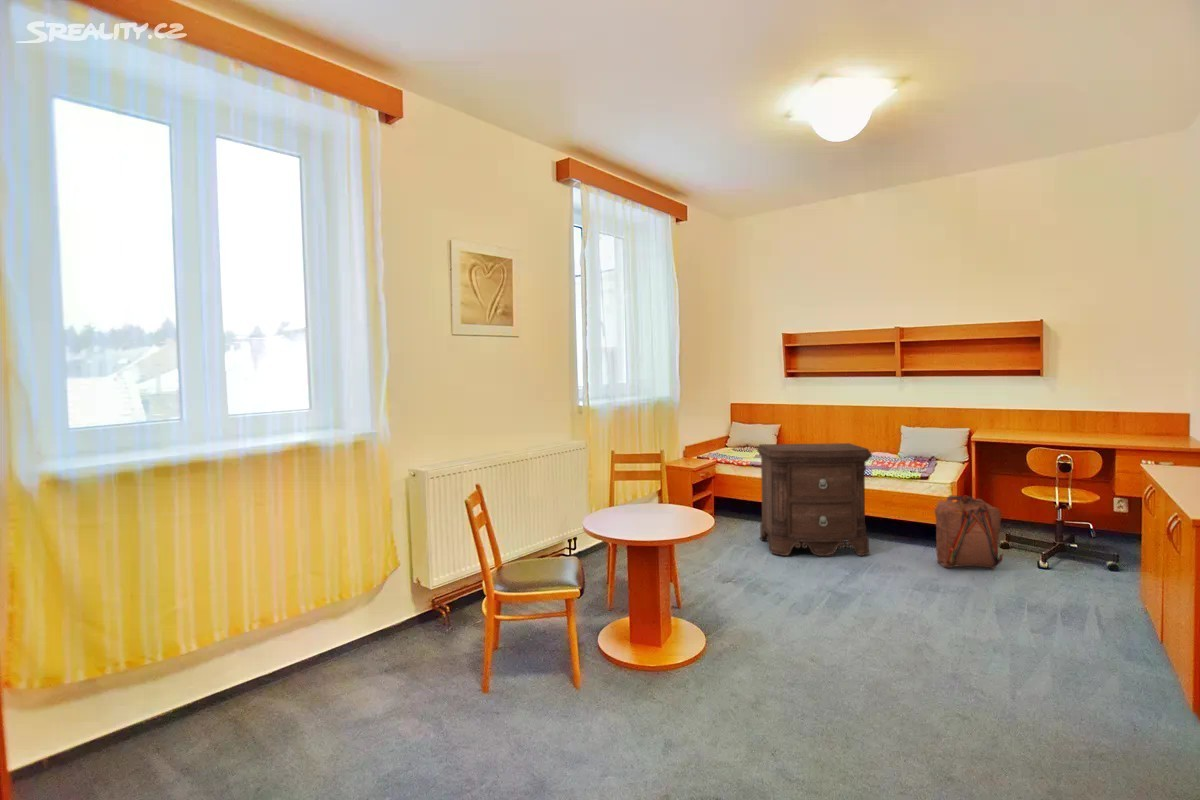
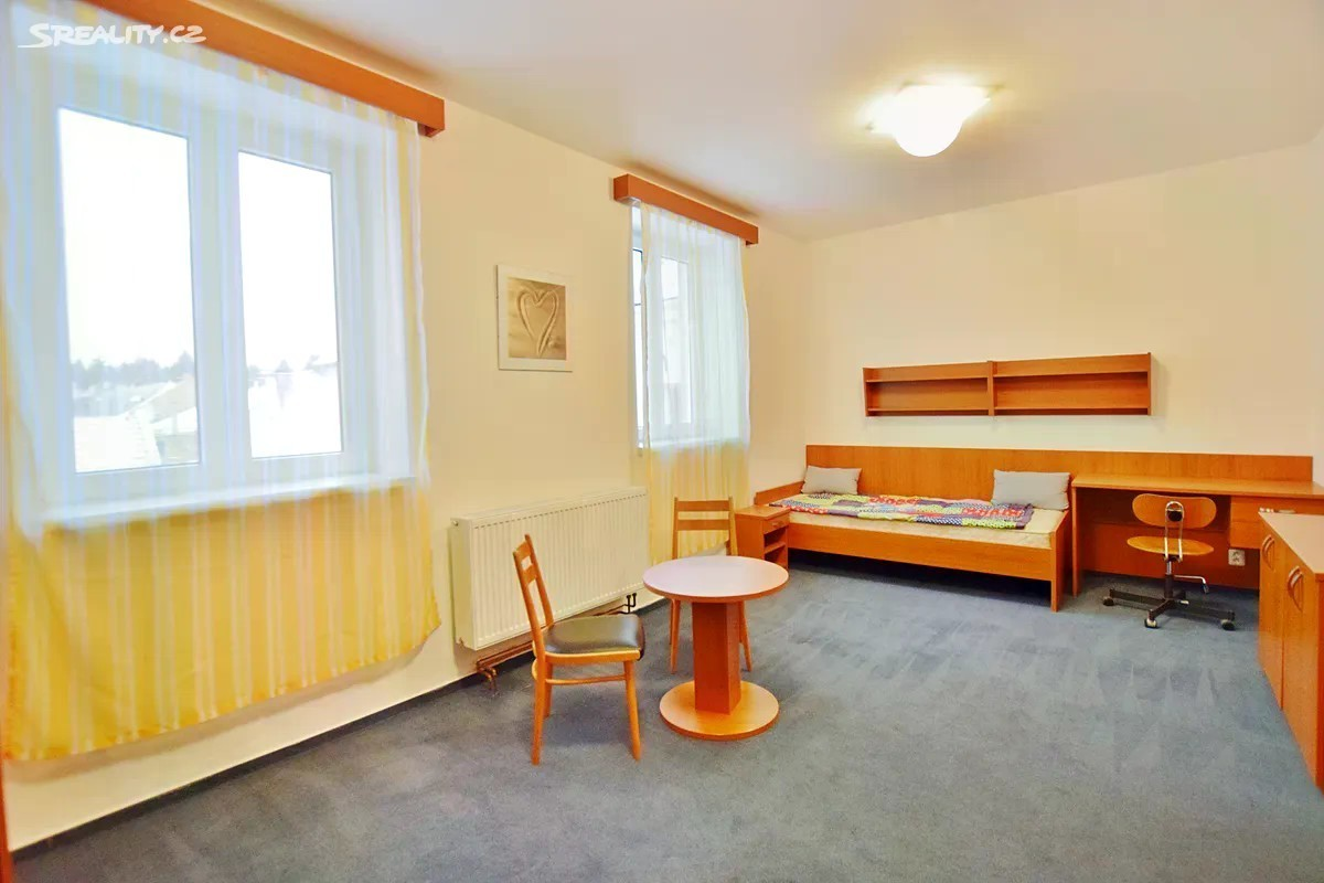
- nightstand (814, 497)
- backpack (968, 531)
